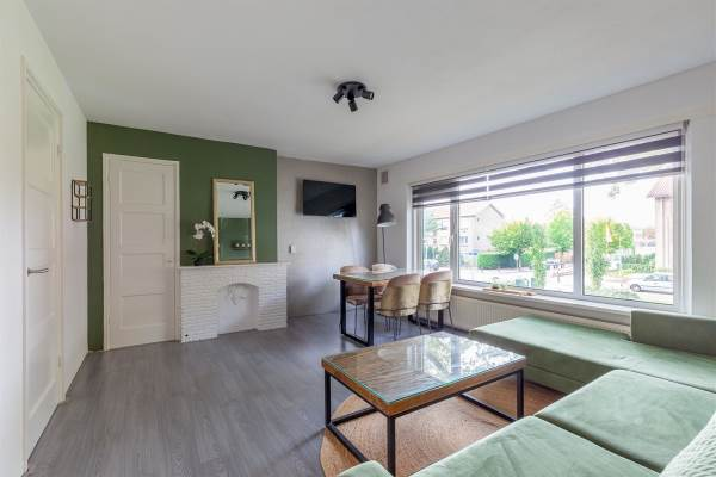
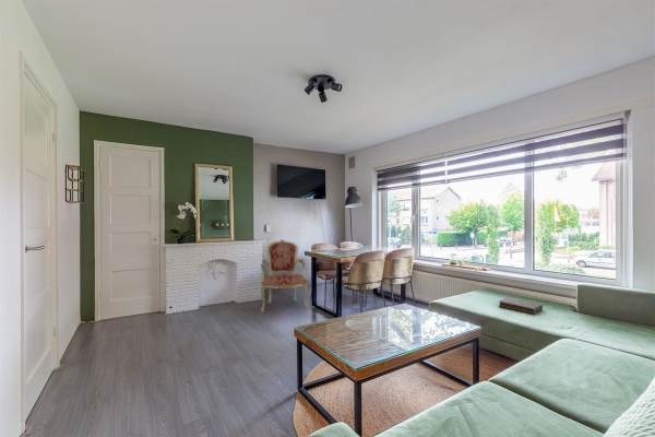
+ book (520, 305)
+ armchair (284, 273)
